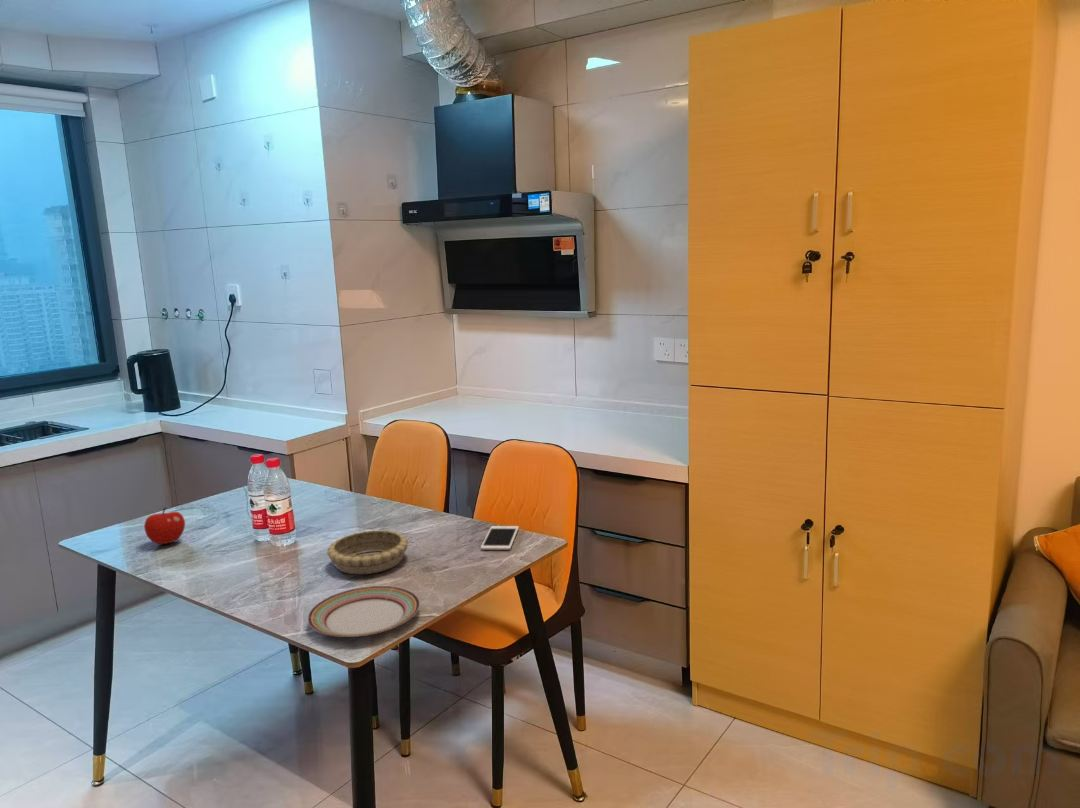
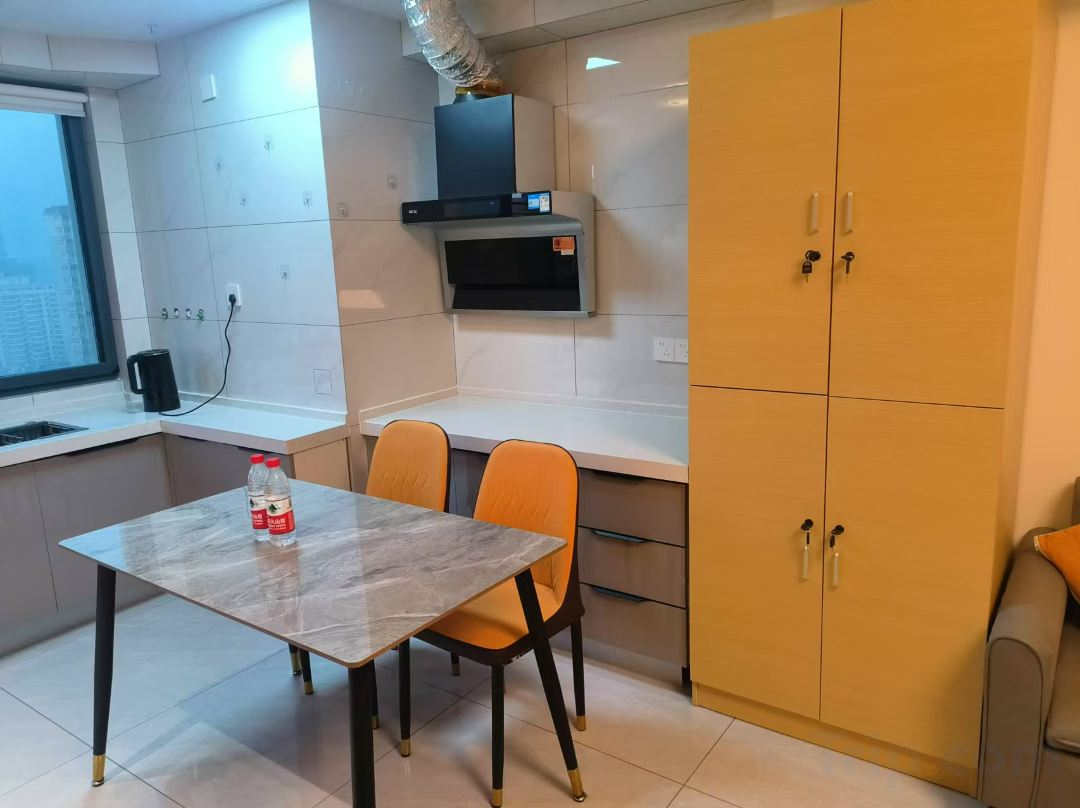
- fruit (164, 525)
- plate (364, 613)
- cell phone (500, 537)
- decorative bowl (368, 551)
